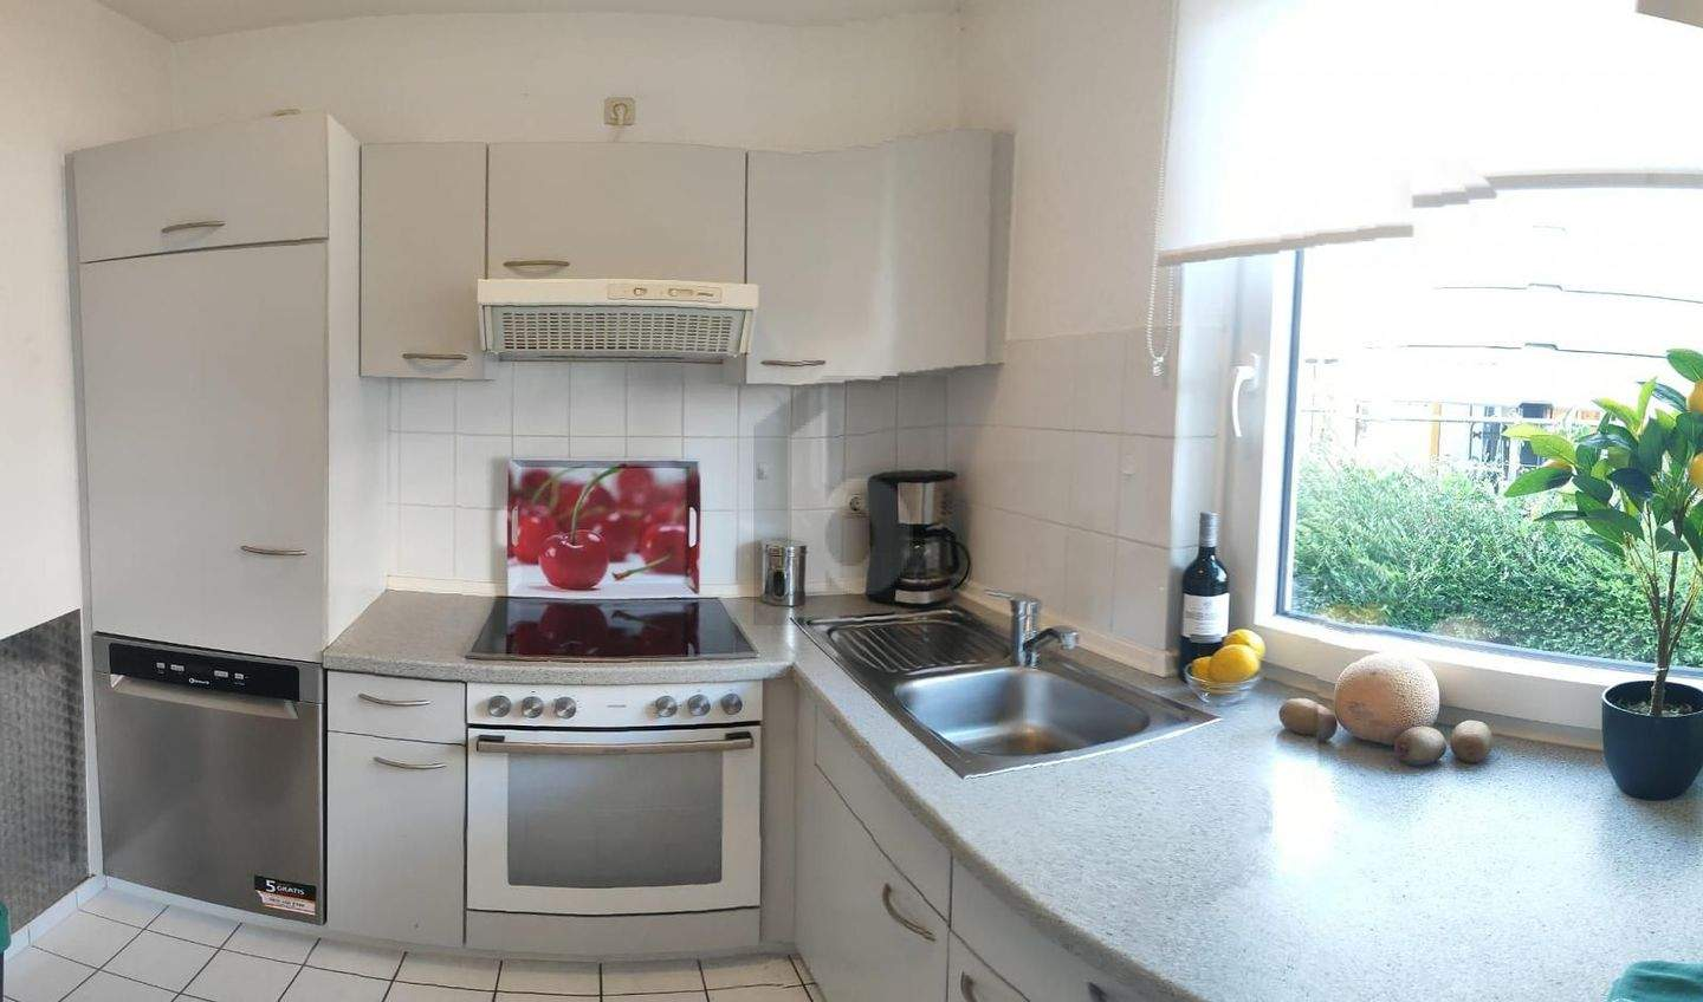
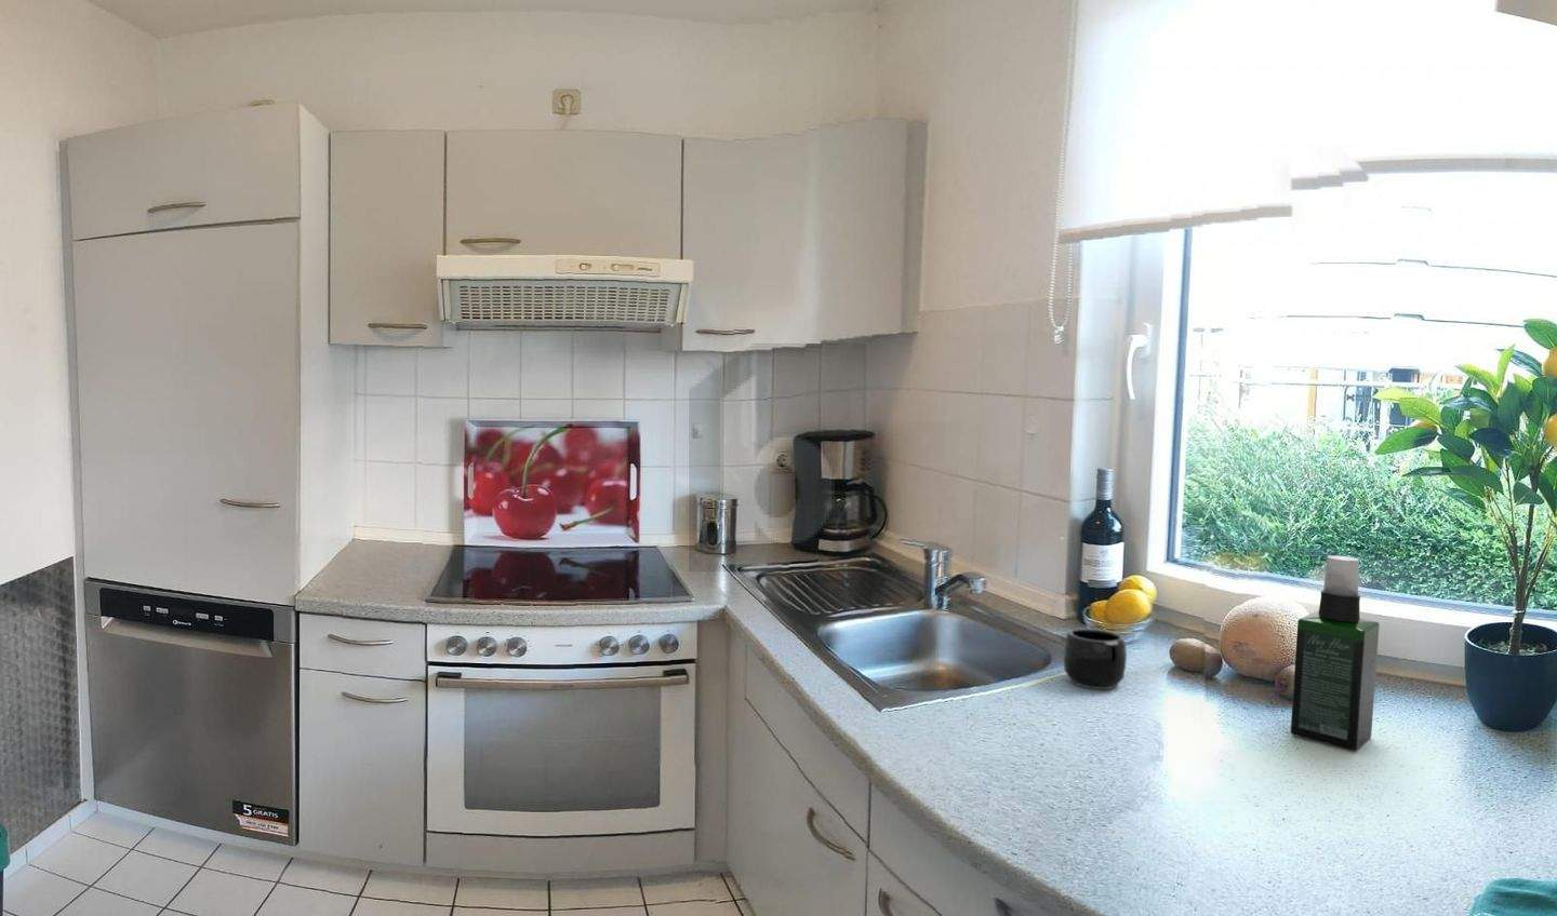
+ mug (1099, 656)
+ spray bottle (1337, 647)
